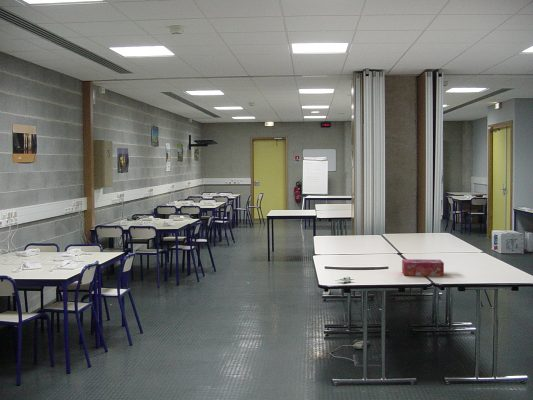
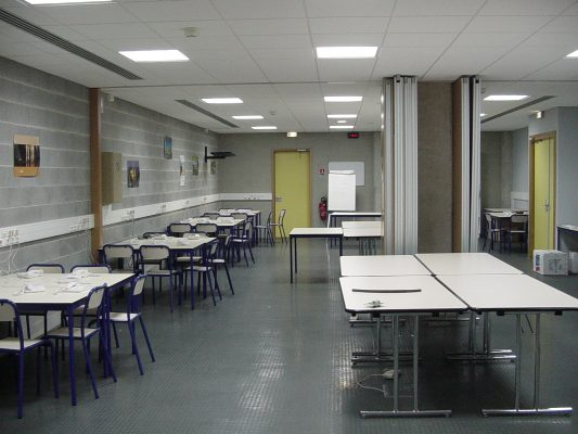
- tissue box (422, 267)
